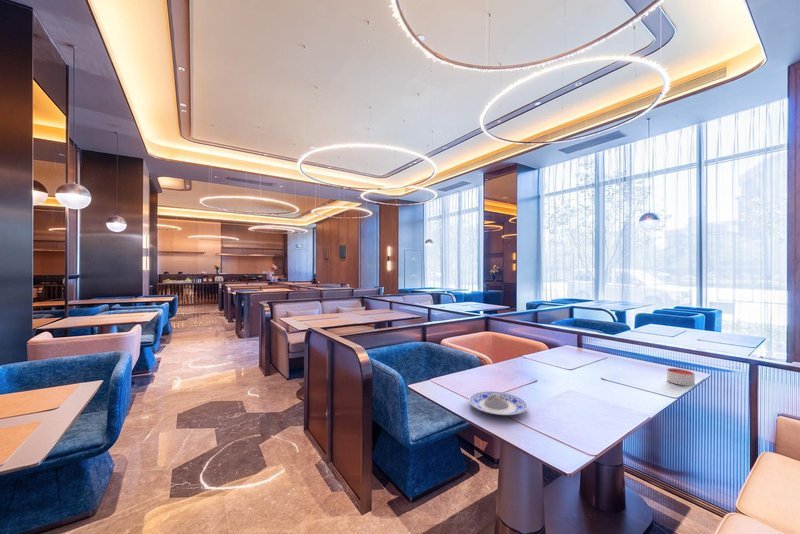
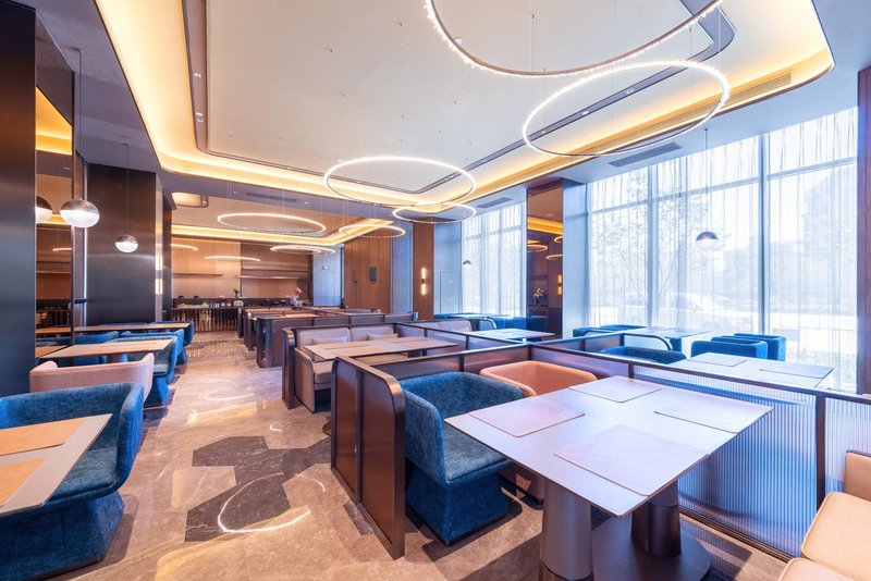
- candle (680, 376)
- plate (497, 401)
